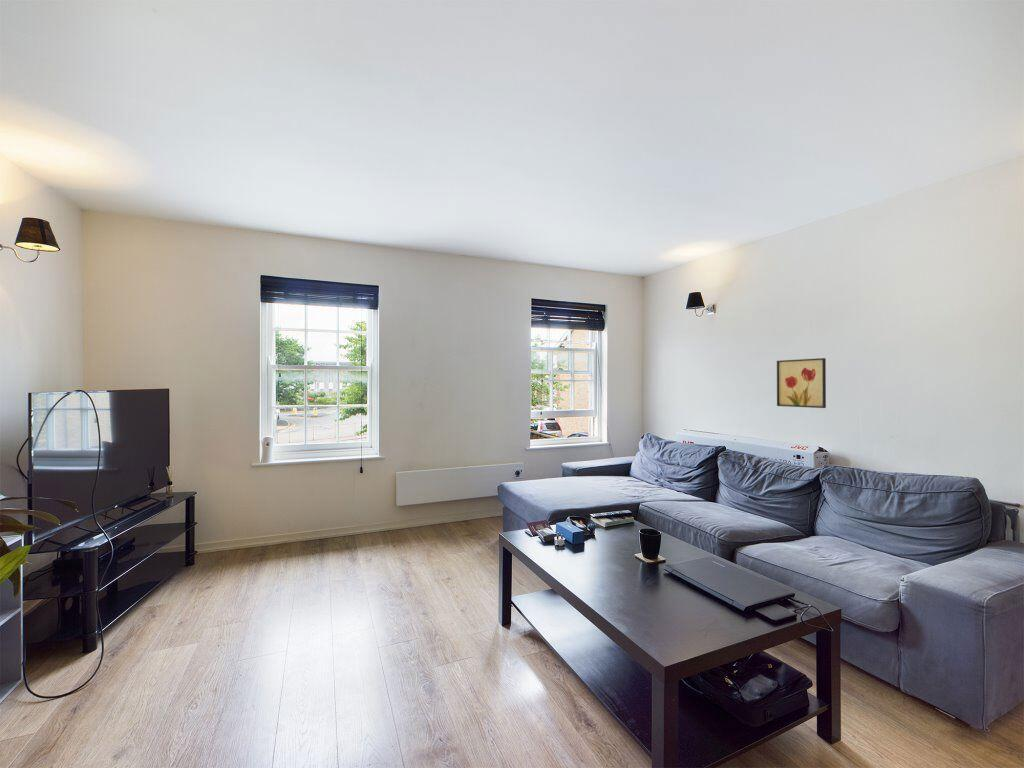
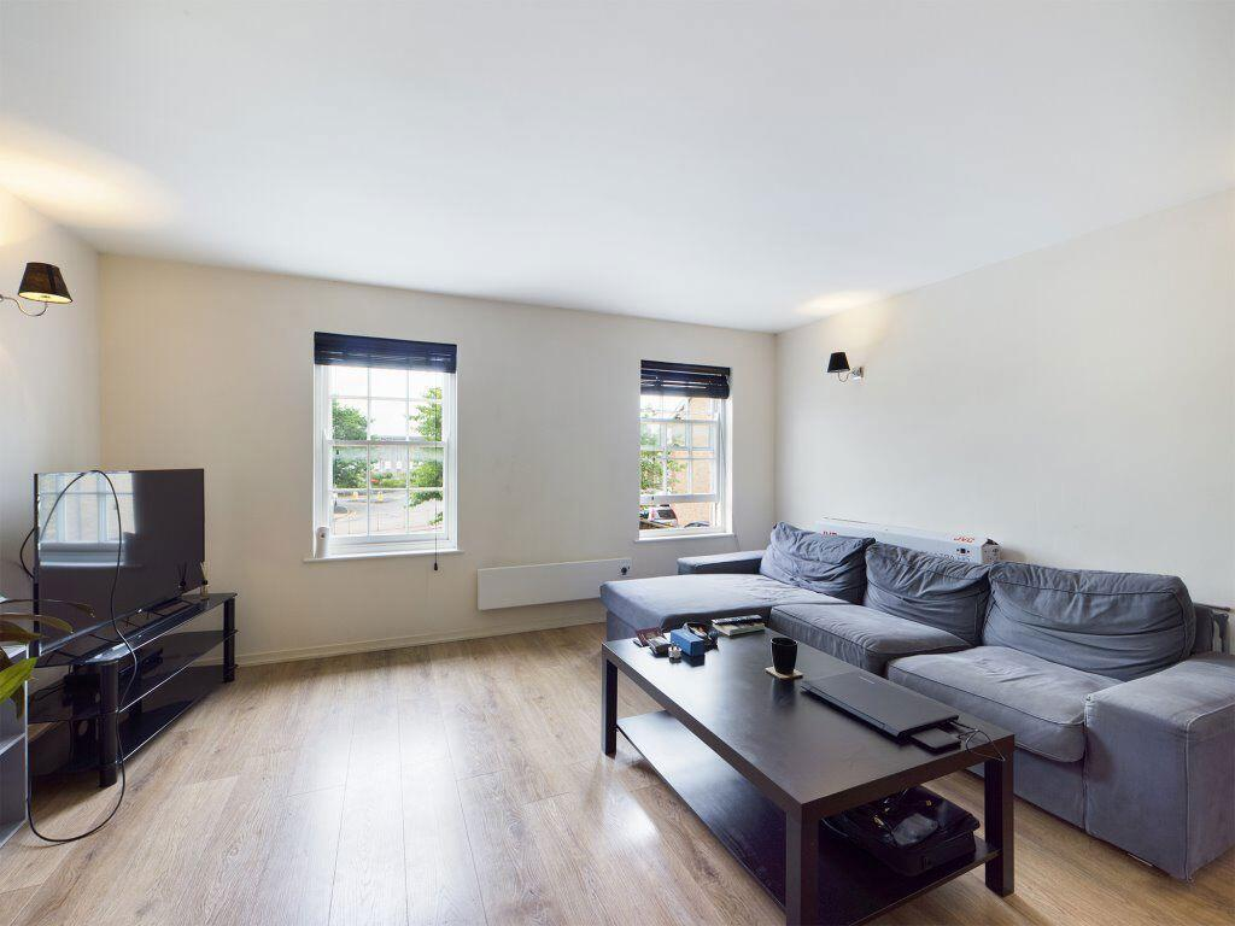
- wall art (800, 383)
